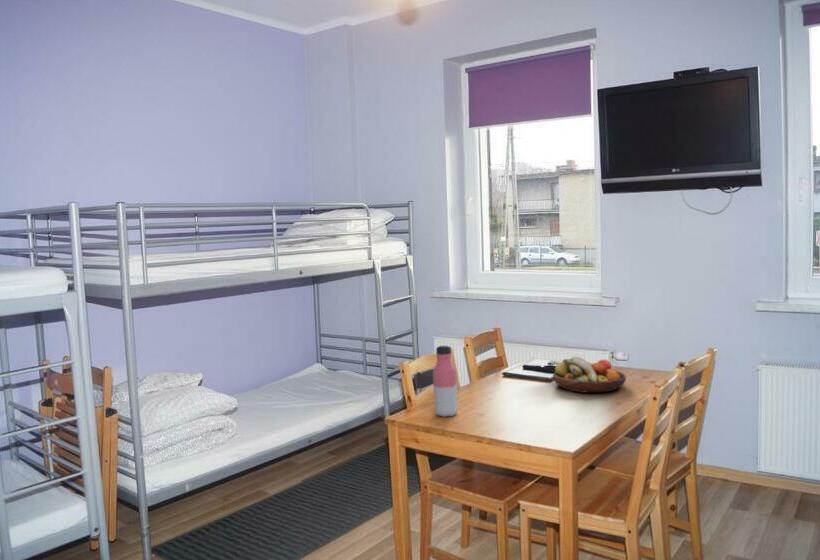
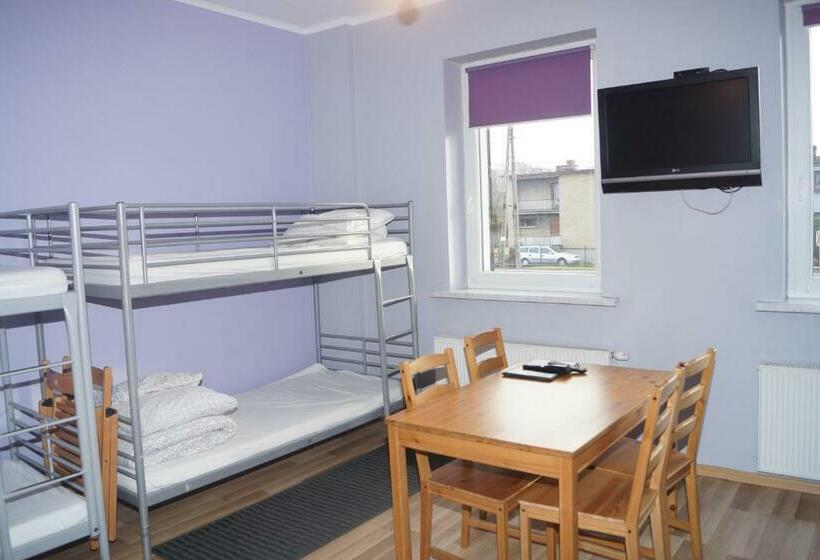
- water bottle (444, 380)
- fruit bowl (589, 371)
